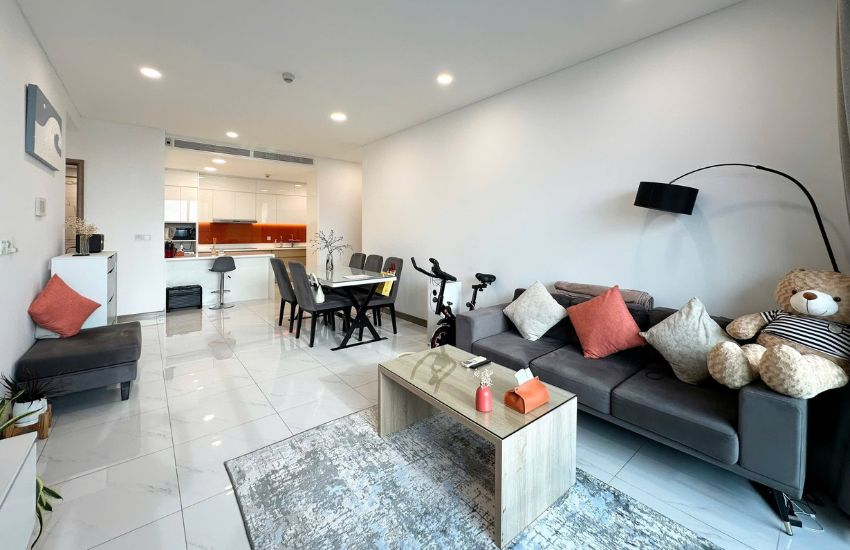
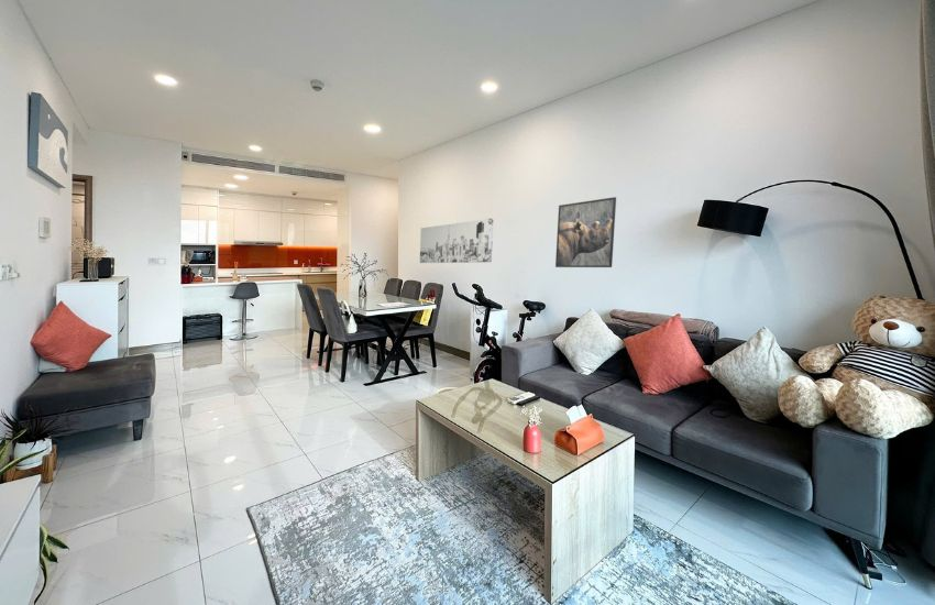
+ wall art (452, 243)
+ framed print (583, 234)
